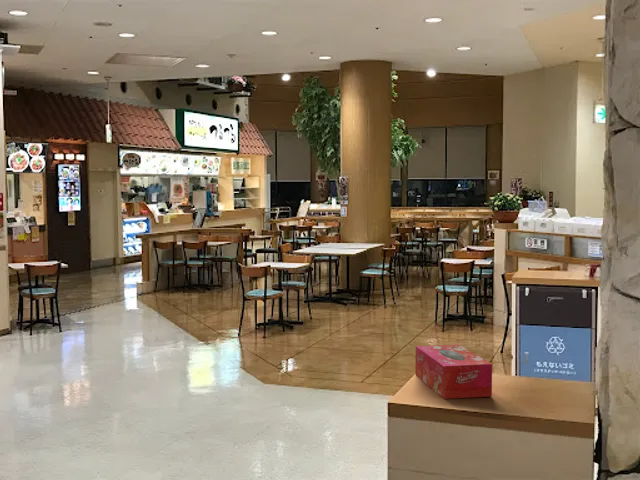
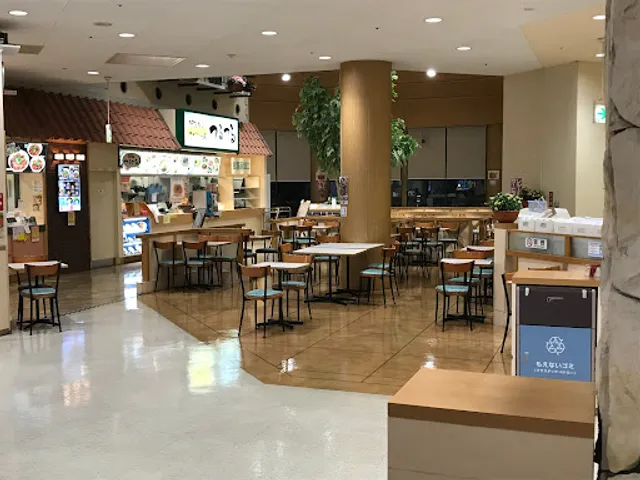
- tissue box (451, 370)
